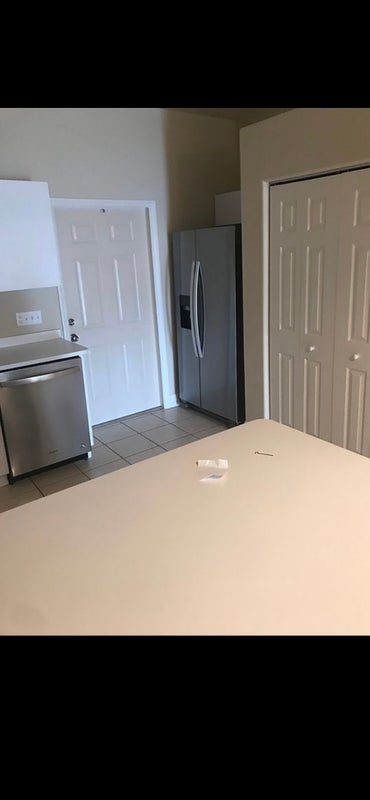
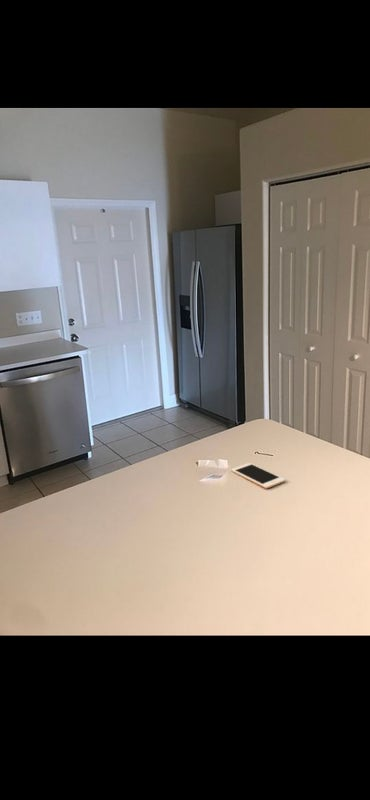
+ cell phone (257, 475)
